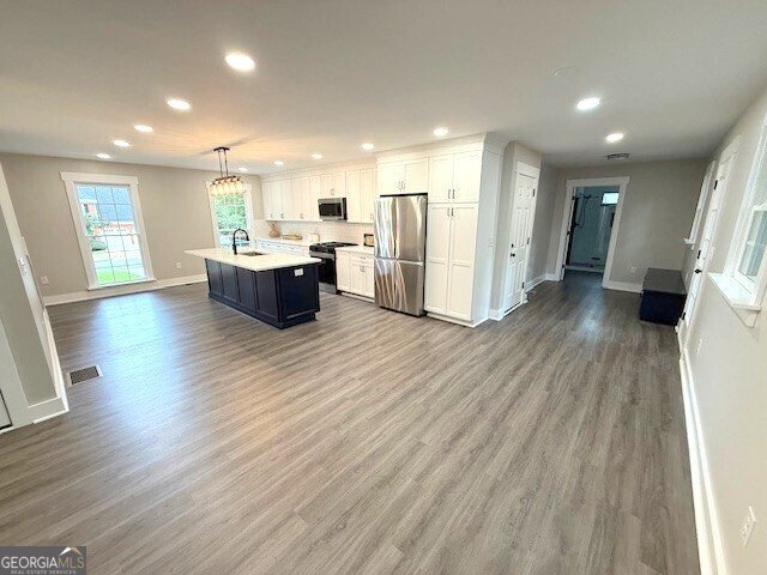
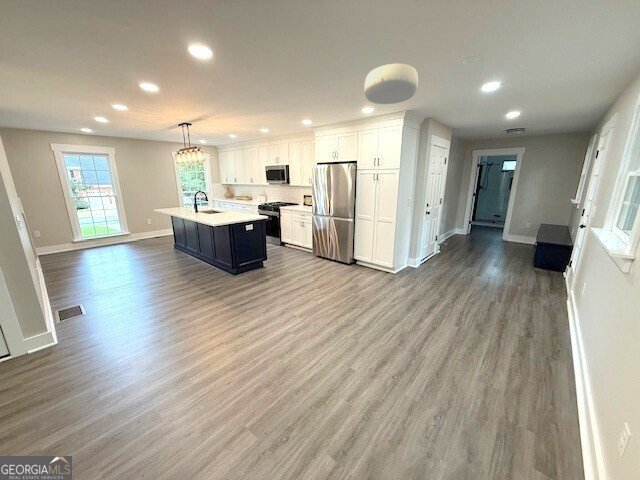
+ ceiling light (390, 85)
